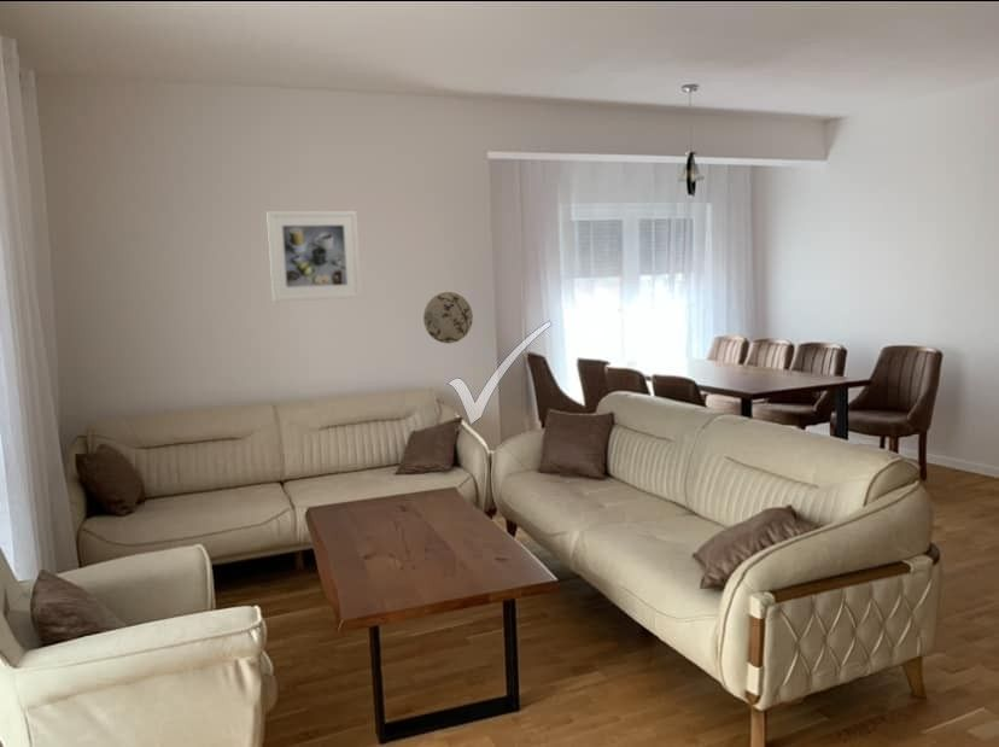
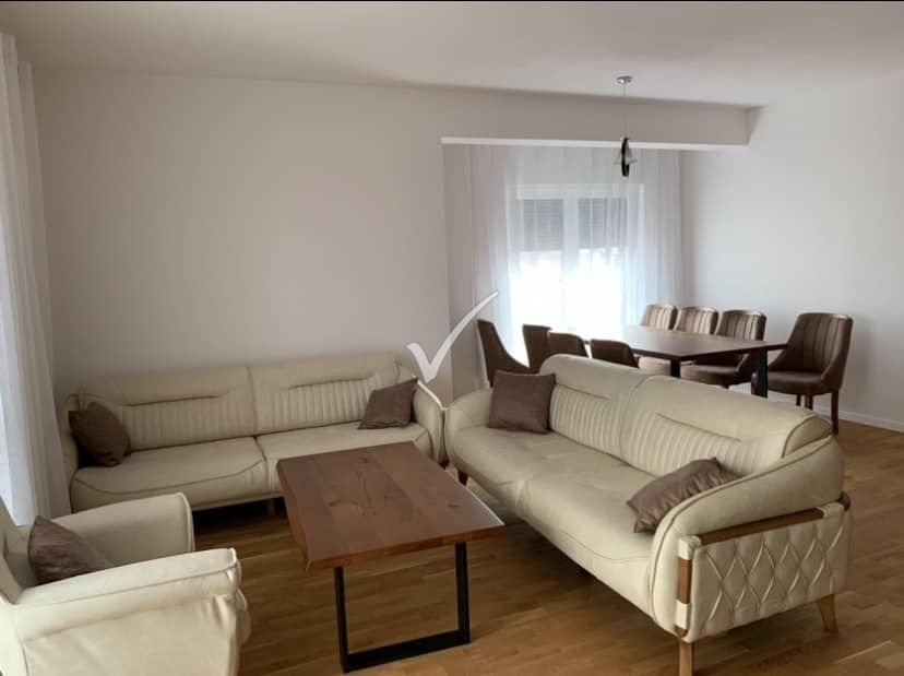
- decorative plate (448, 317)
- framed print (315, 256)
